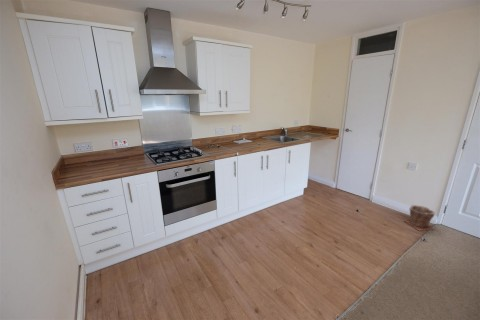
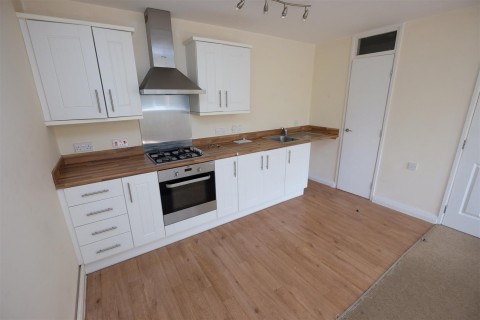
- plant pot (420, 216)
